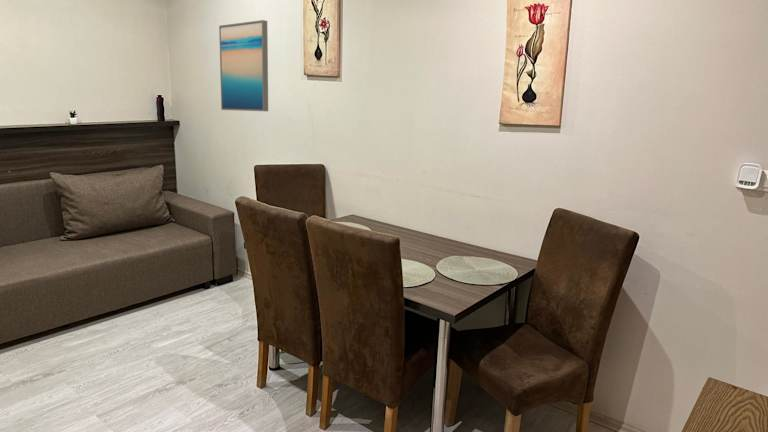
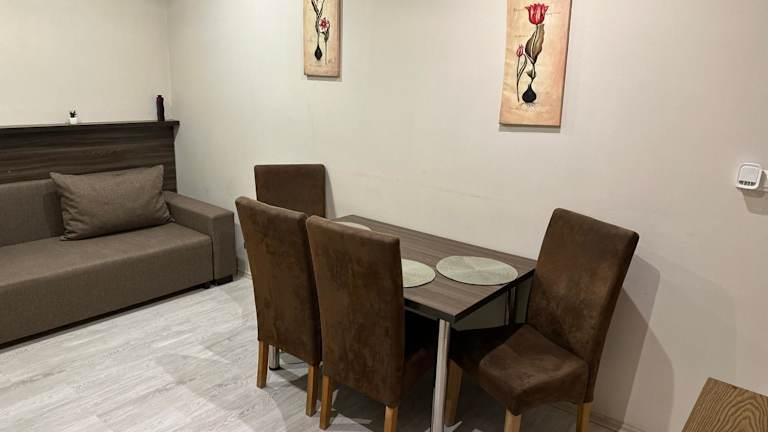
- wall art (243, 67)
